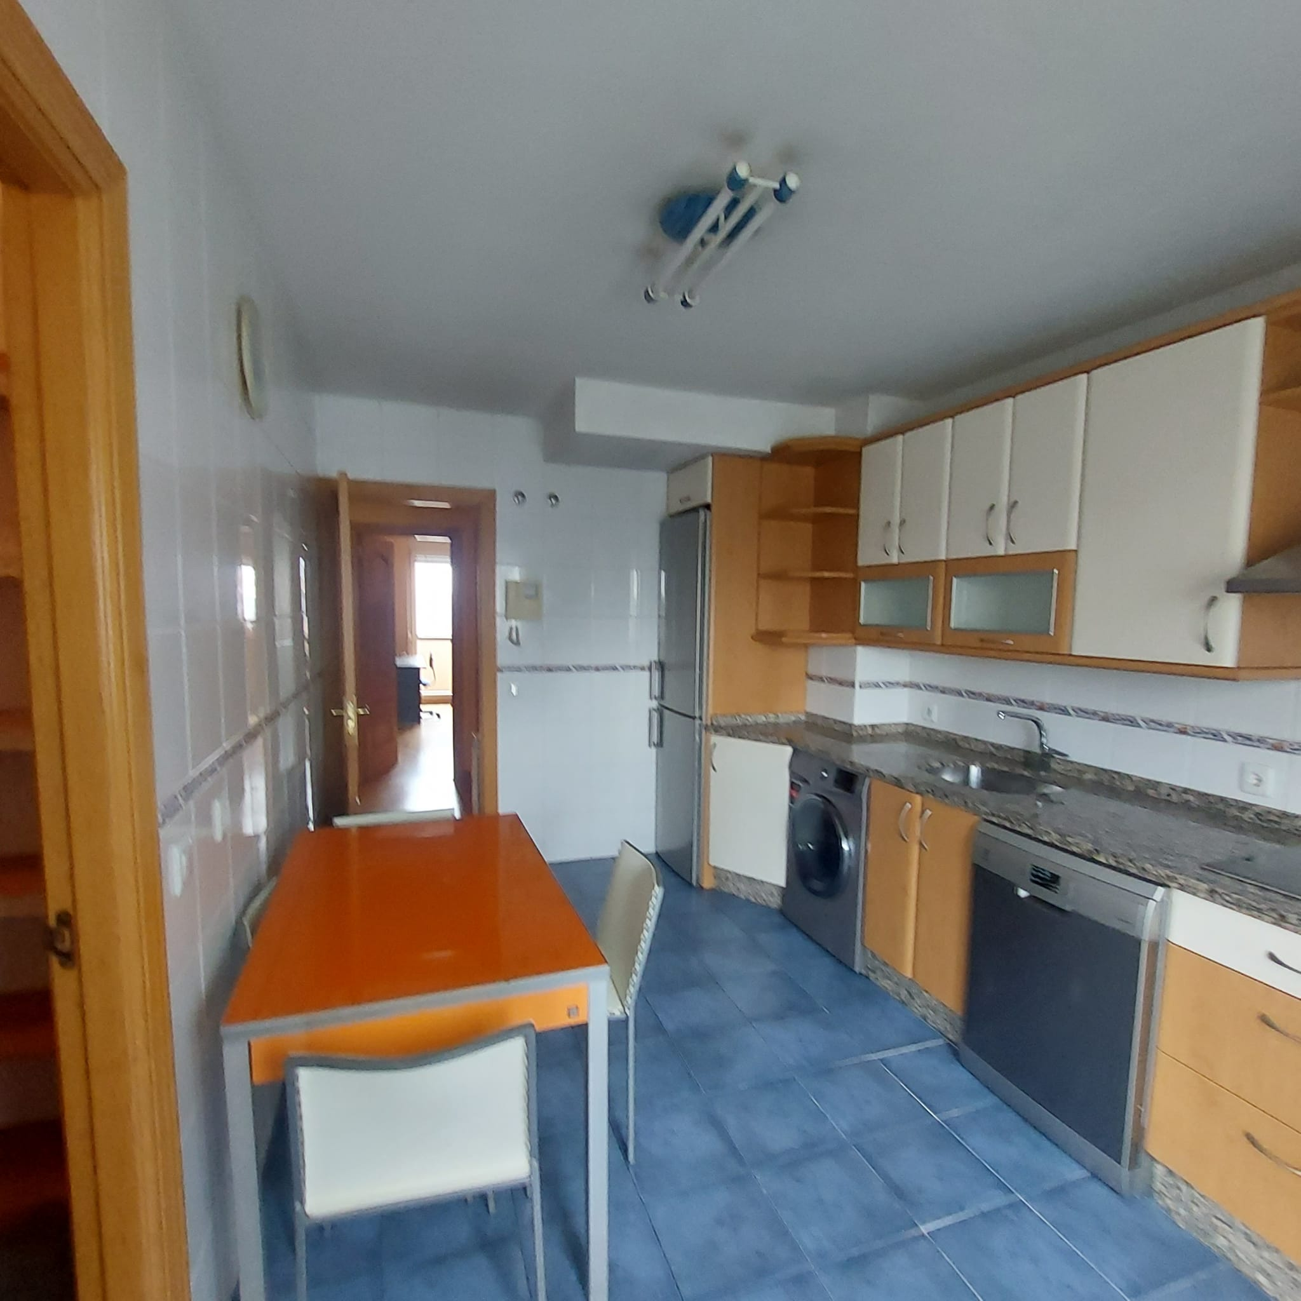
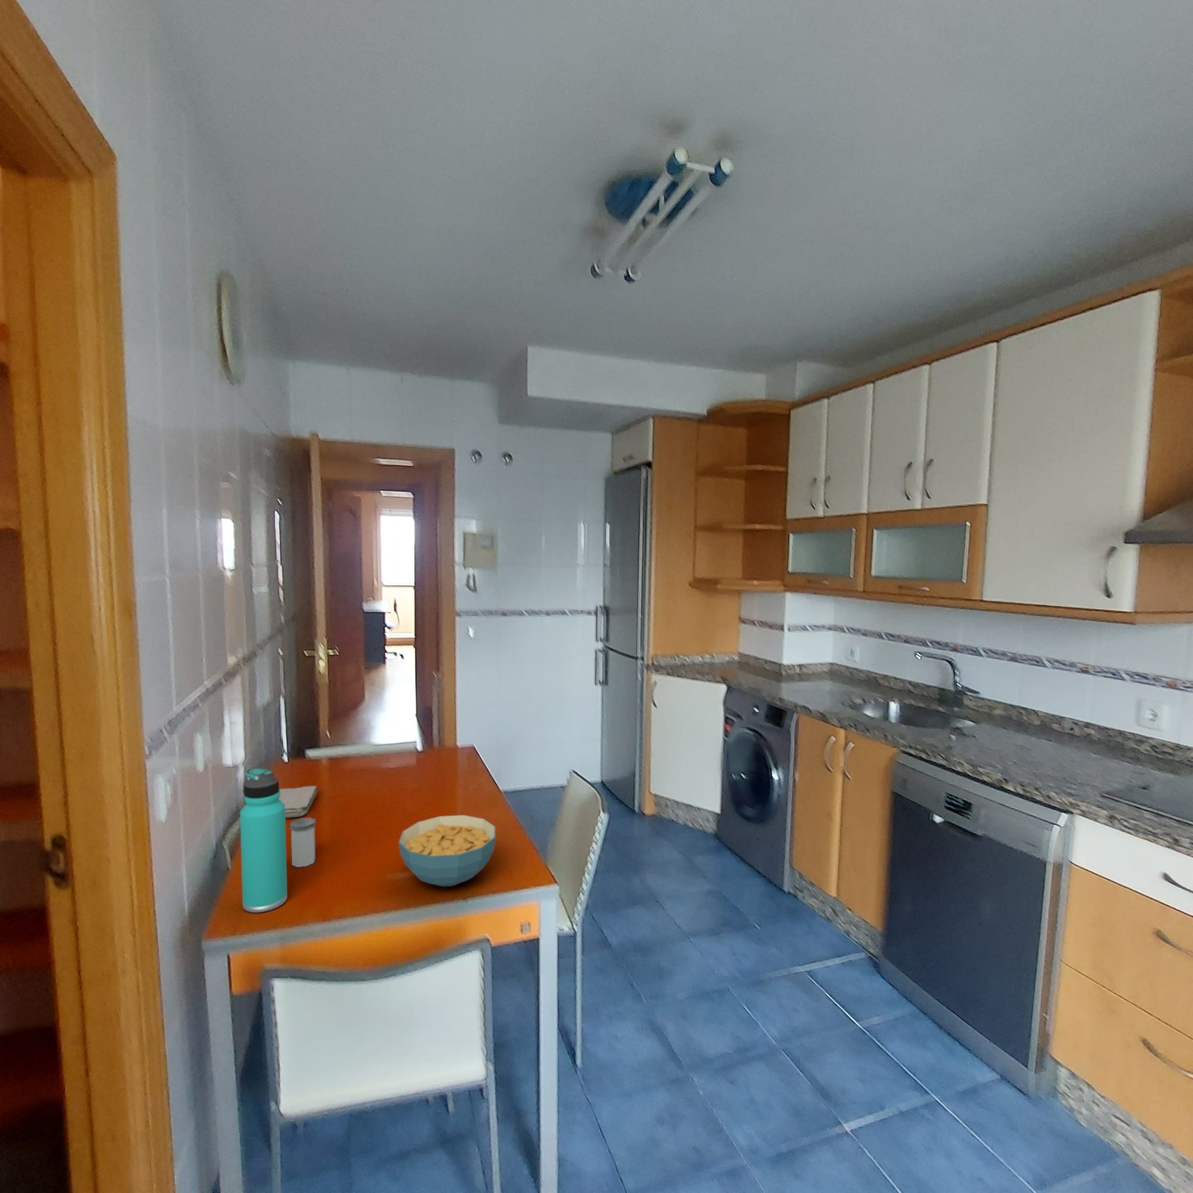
+ cereal bowl (449, 857)
+ salt shaker (303, 841)
+ washcloth (288, 801)
+ thermos bottle (263, 837)
